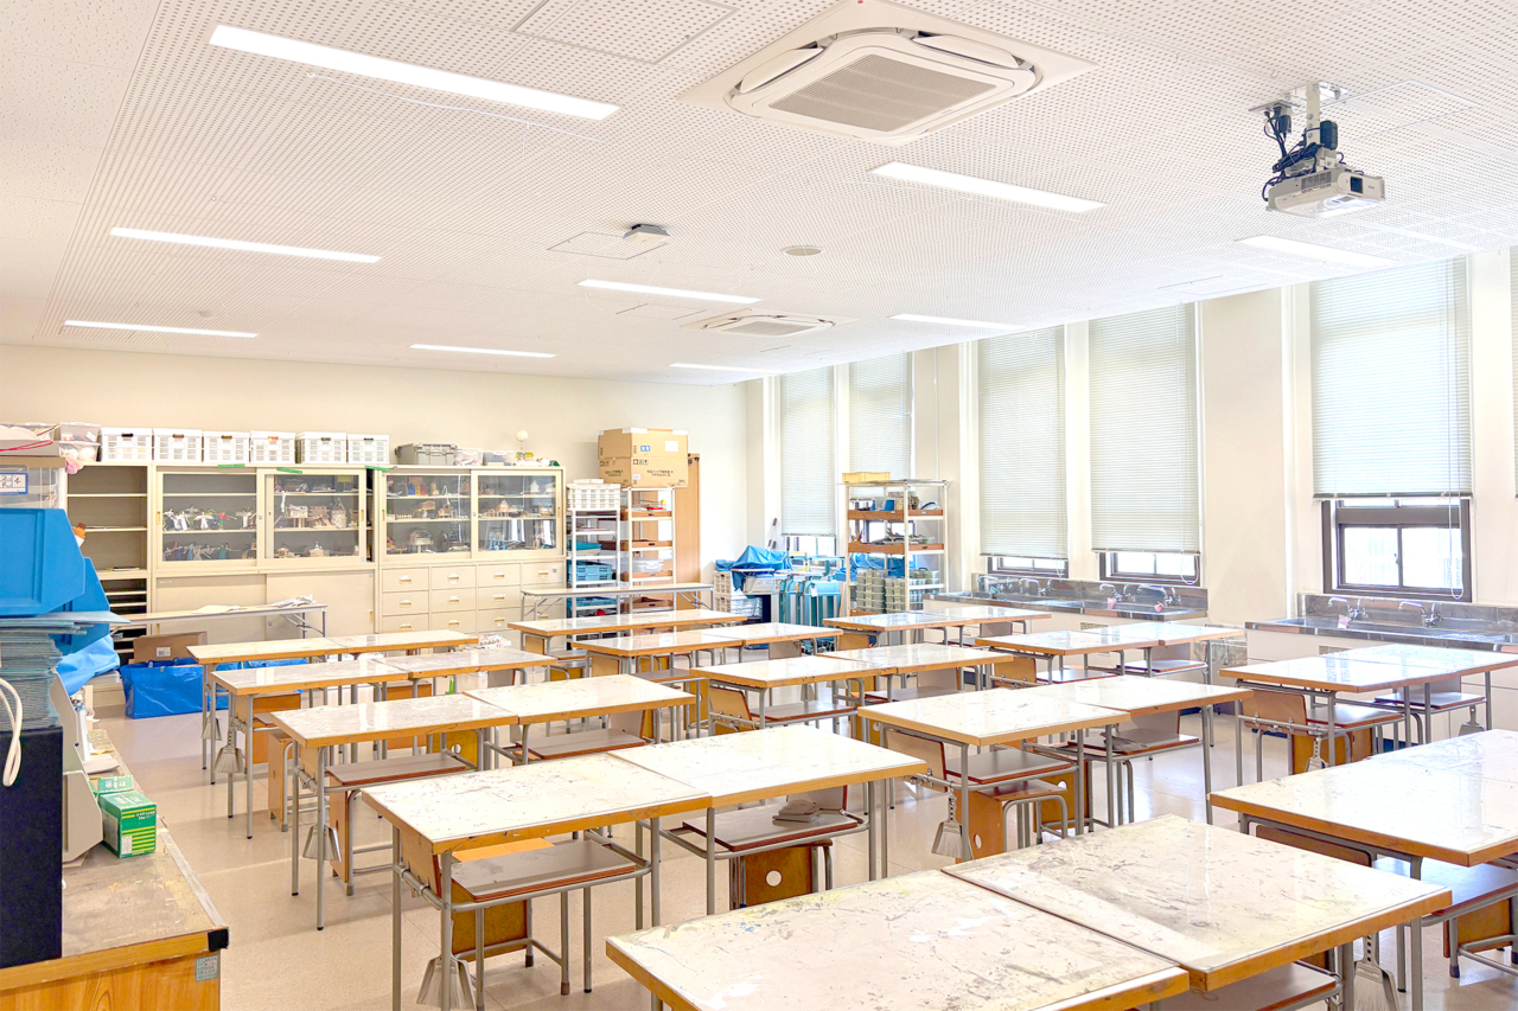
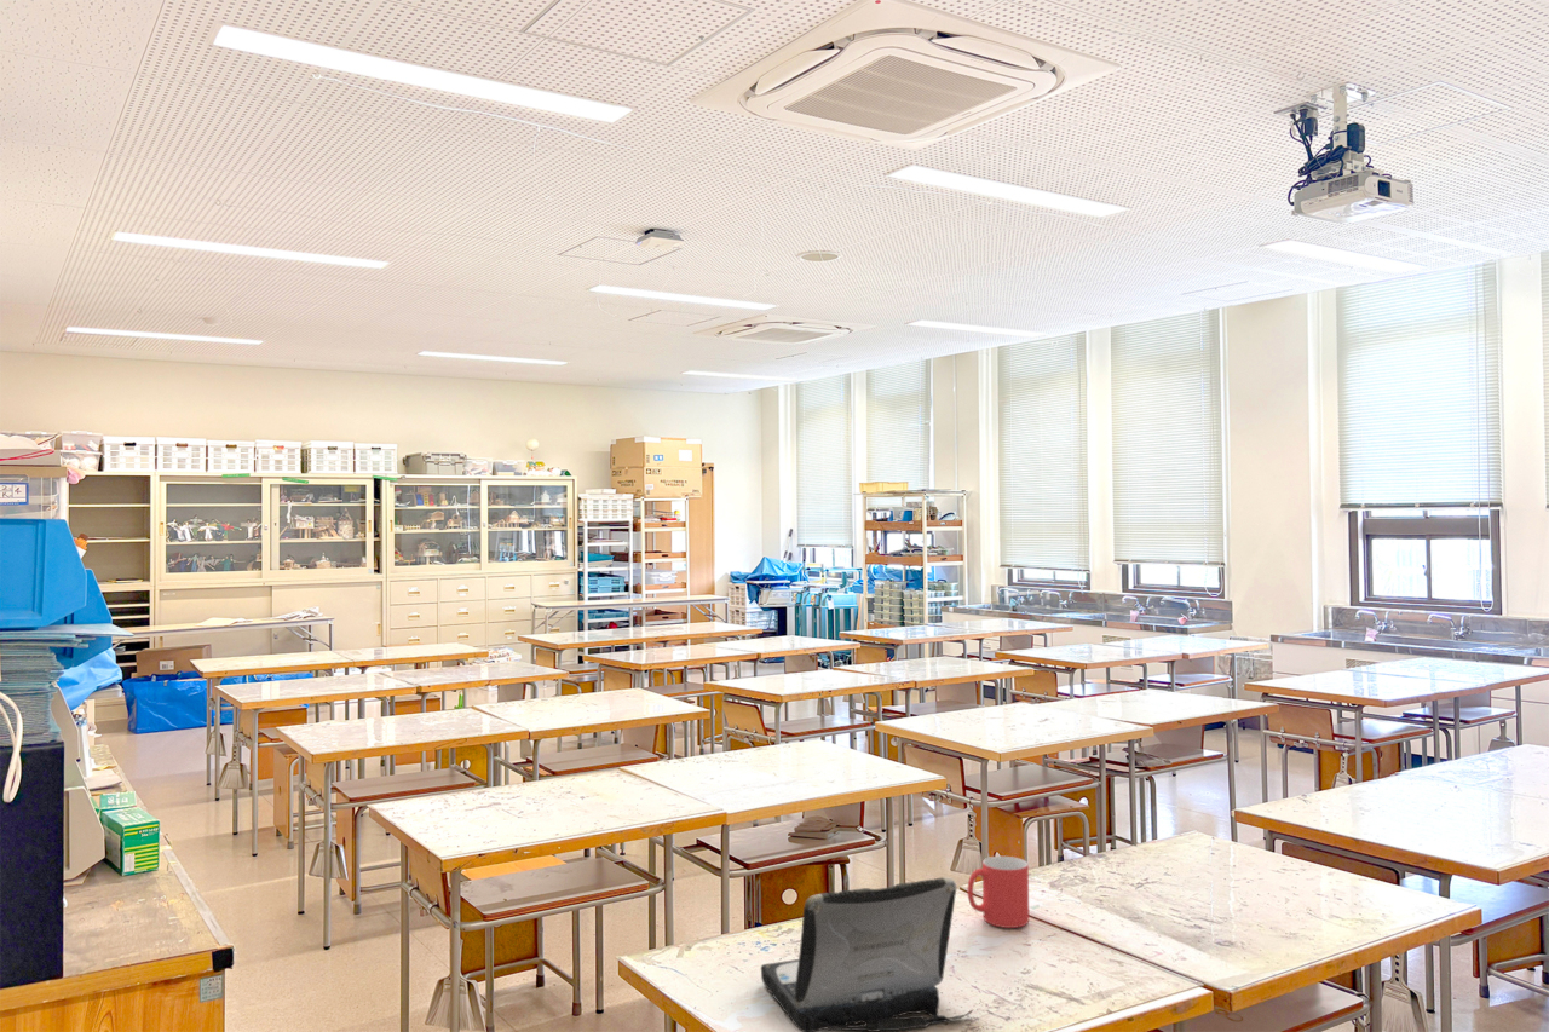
+ laptop (857, 934)
+ mug (997, 892)
